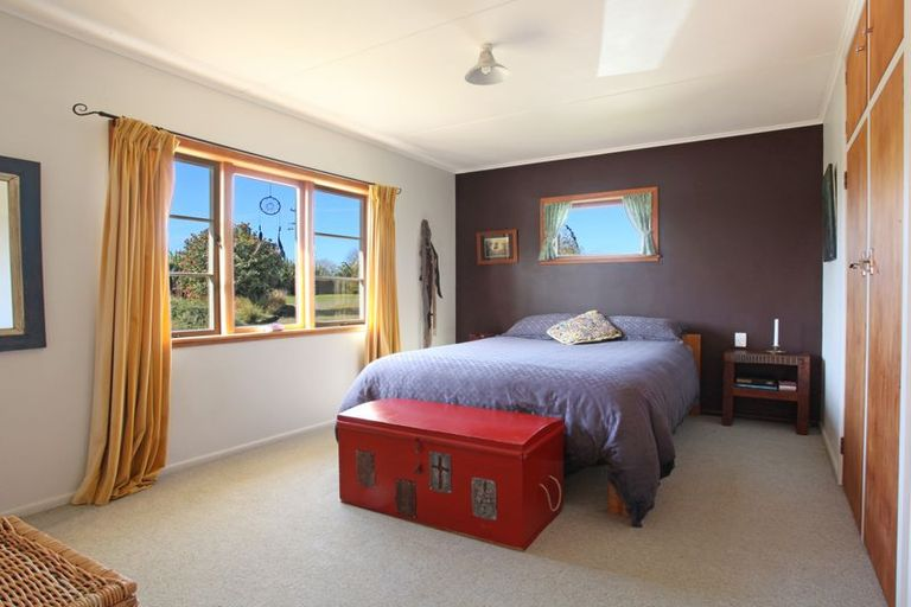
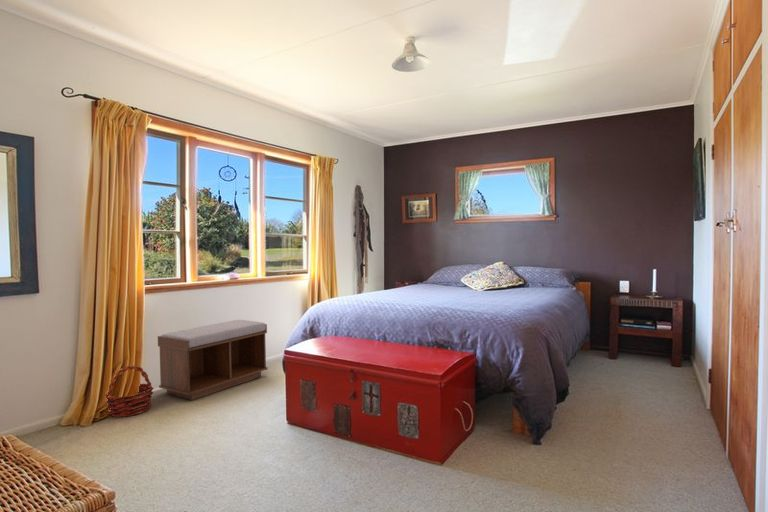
+ bench (216, 355)
+ basket (129, 396)
